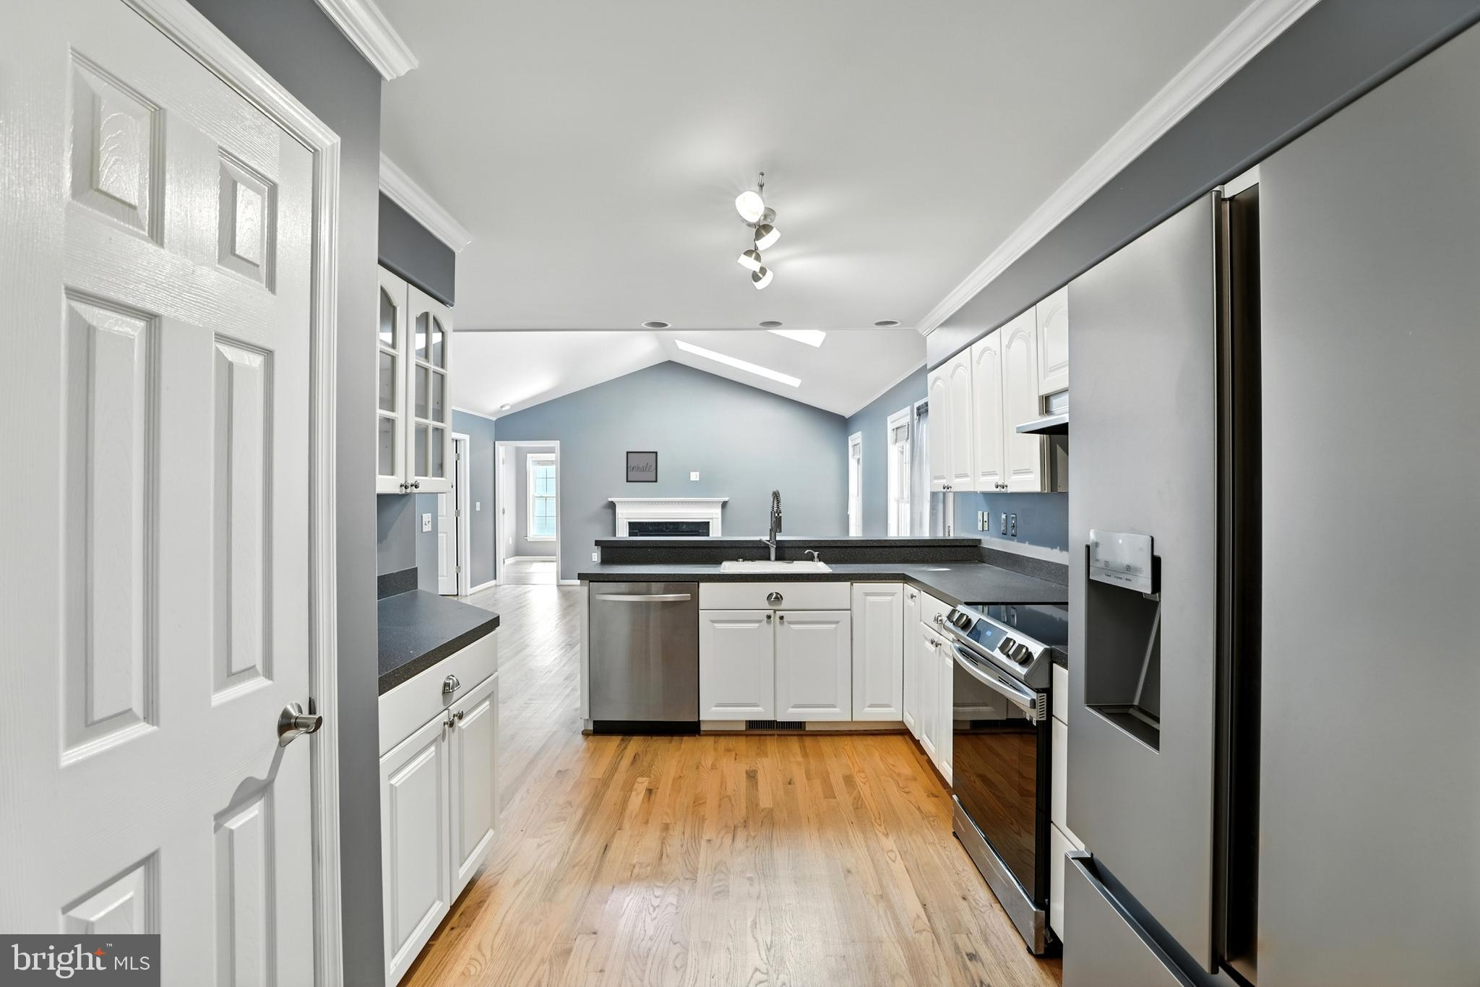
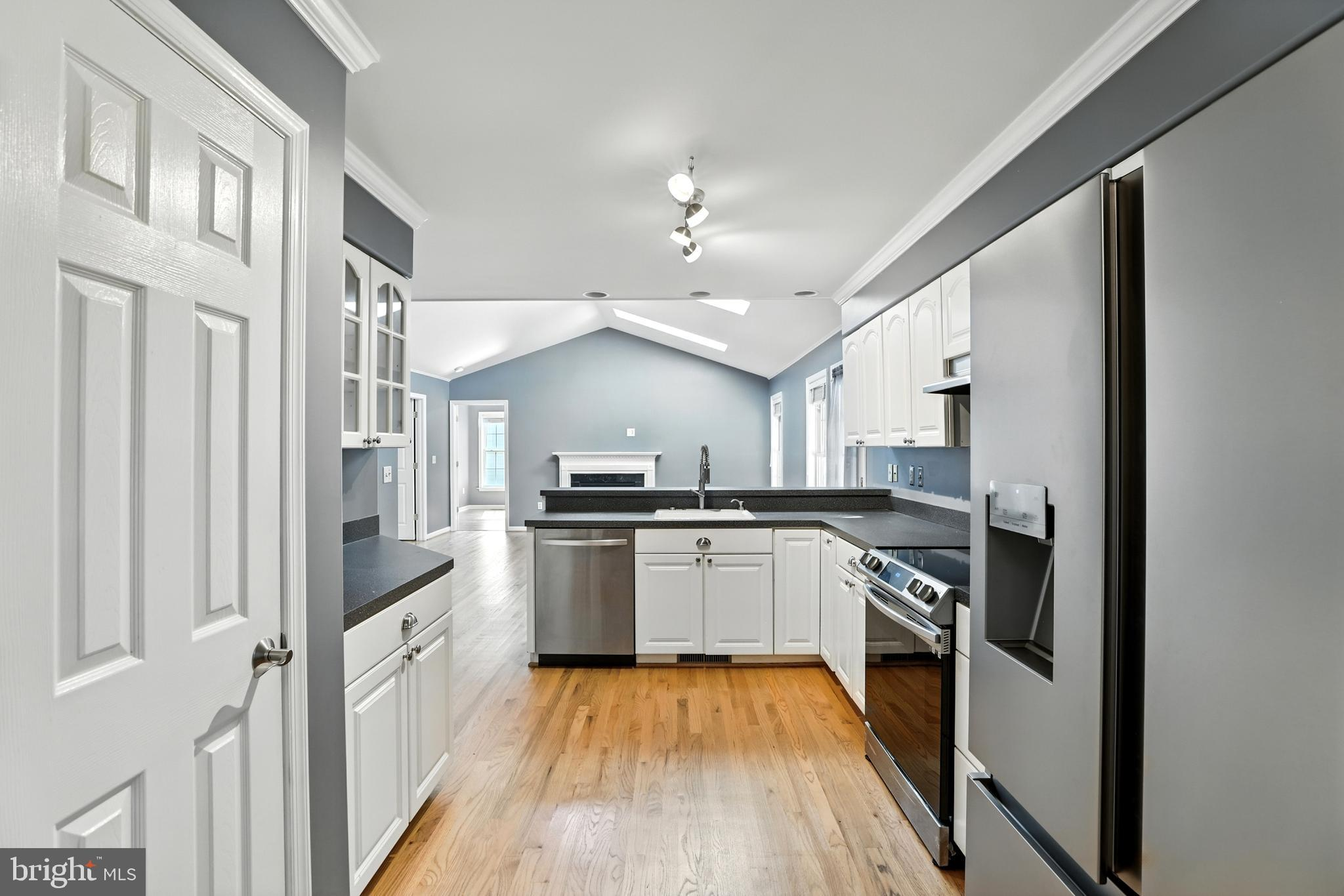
- wall art (642, 467)
